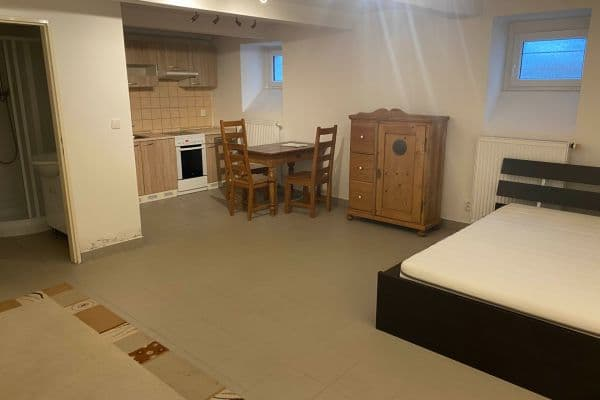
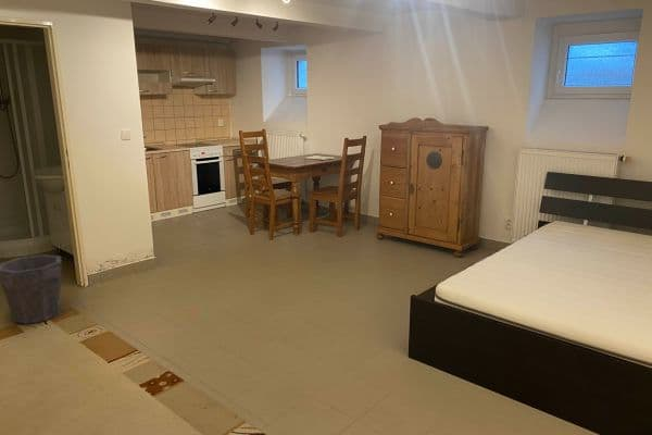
+ waste bin (34, 289)
